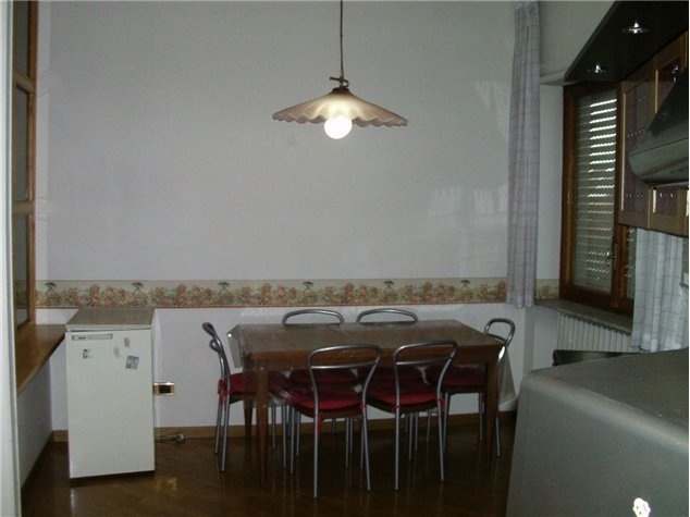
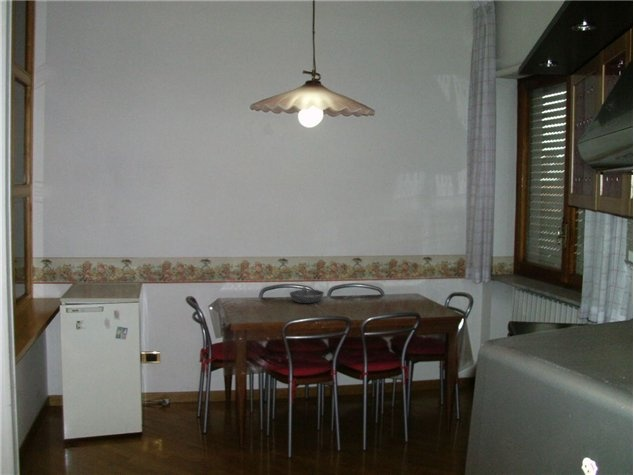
+ bowl (306, 295)
